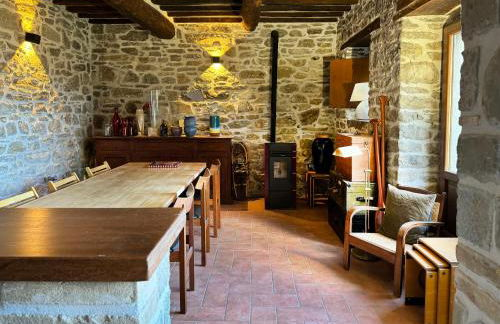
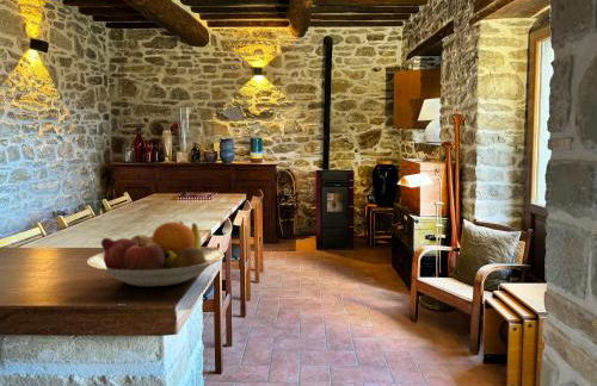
+ fruit bowl (158, 251)
